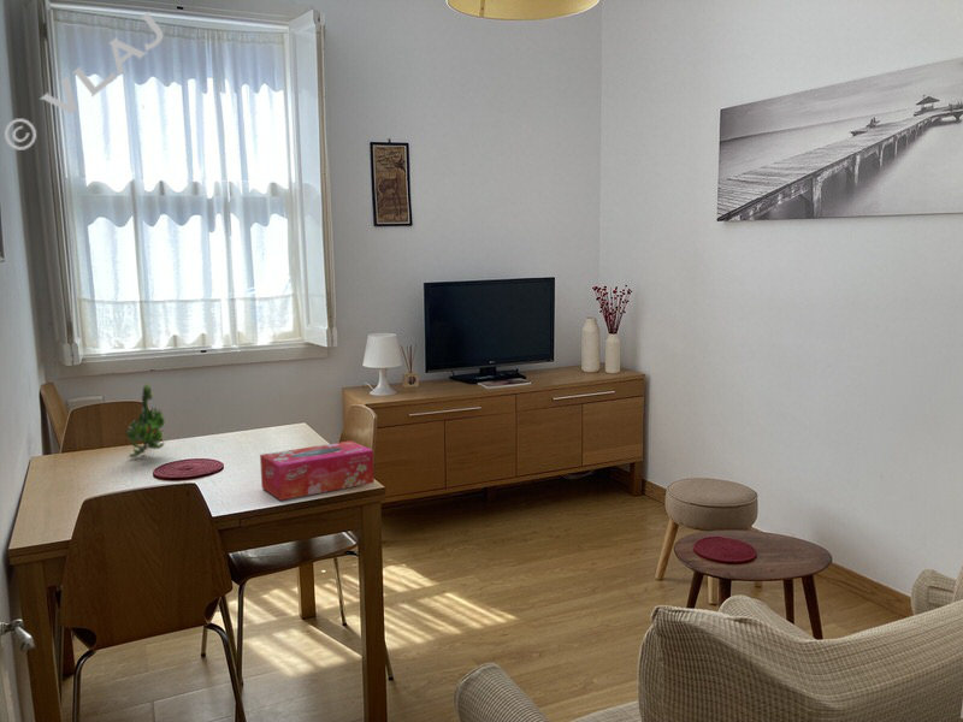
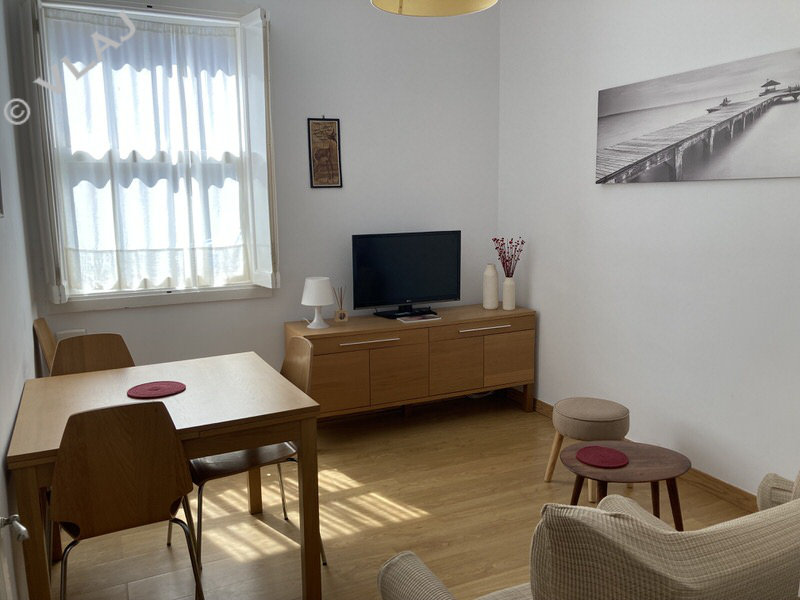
- tissue box (317, 468)
- banana bunch (146, 420)
